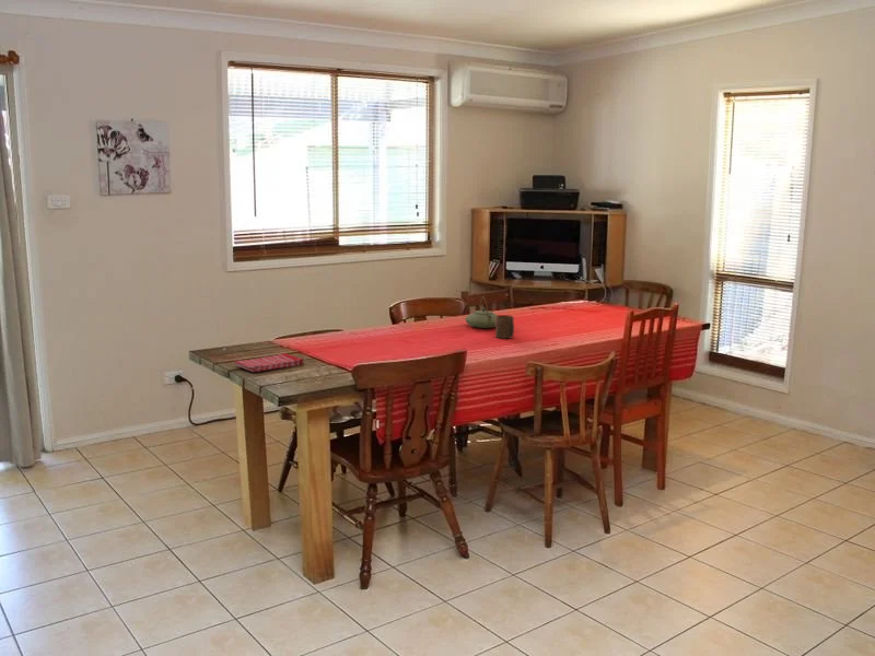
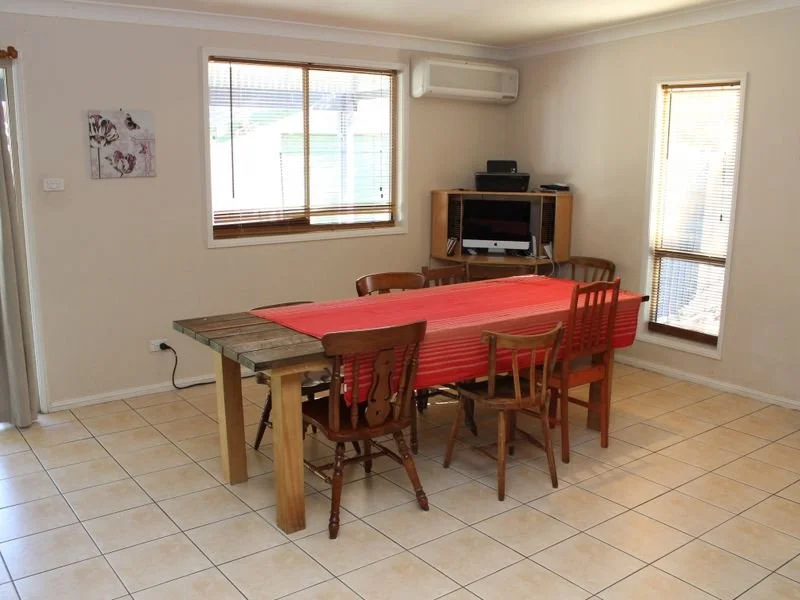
- dish towel (269, 362)
- teapot (483, 312)
- cup (504, 326)
